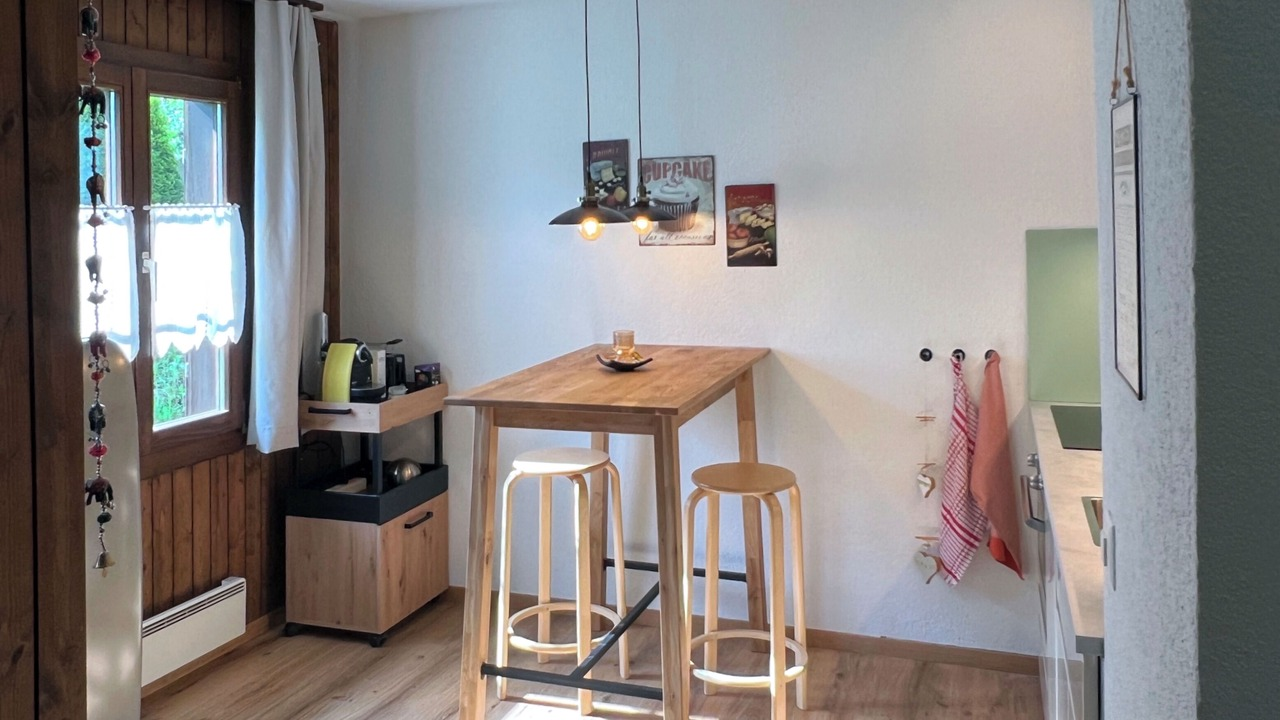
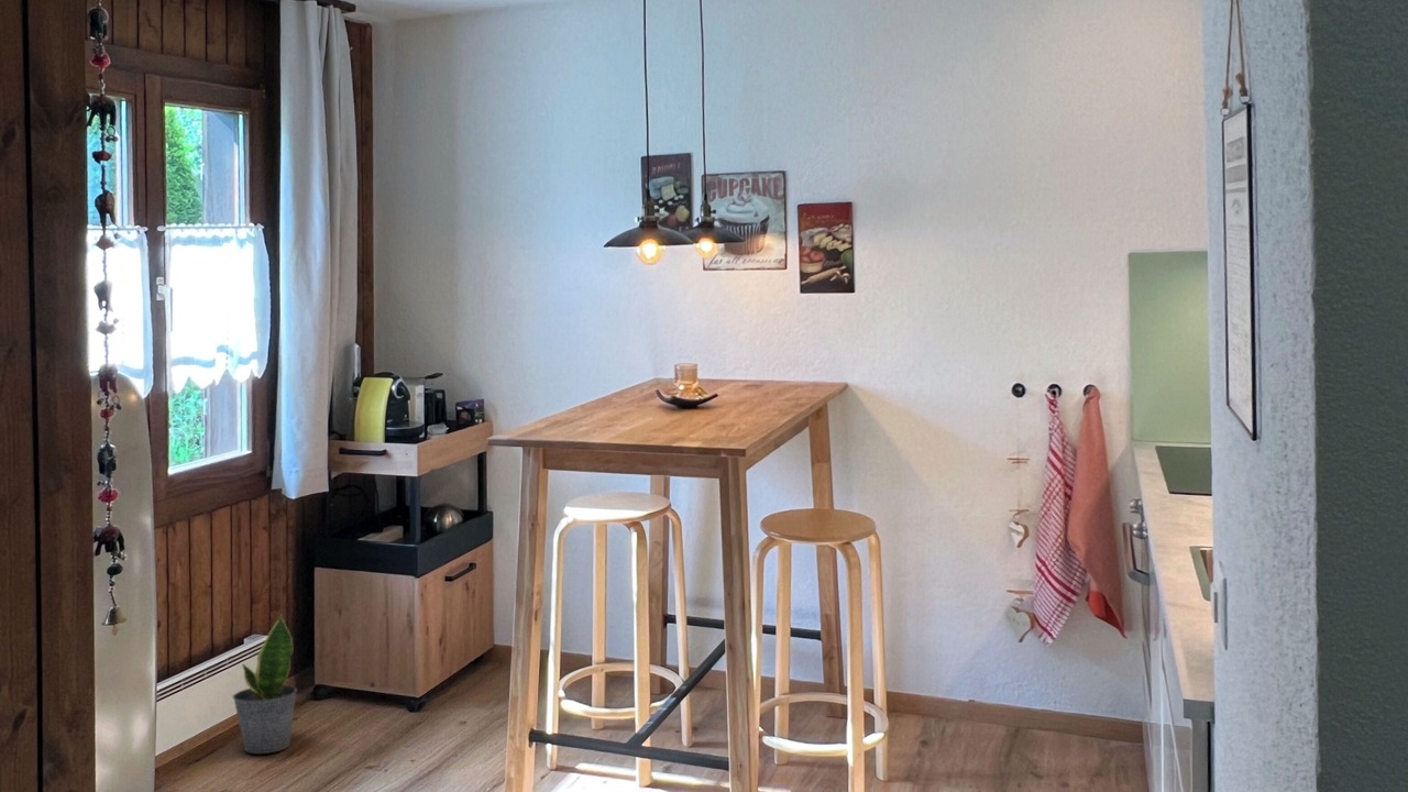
+ potted plant (264, 681)
